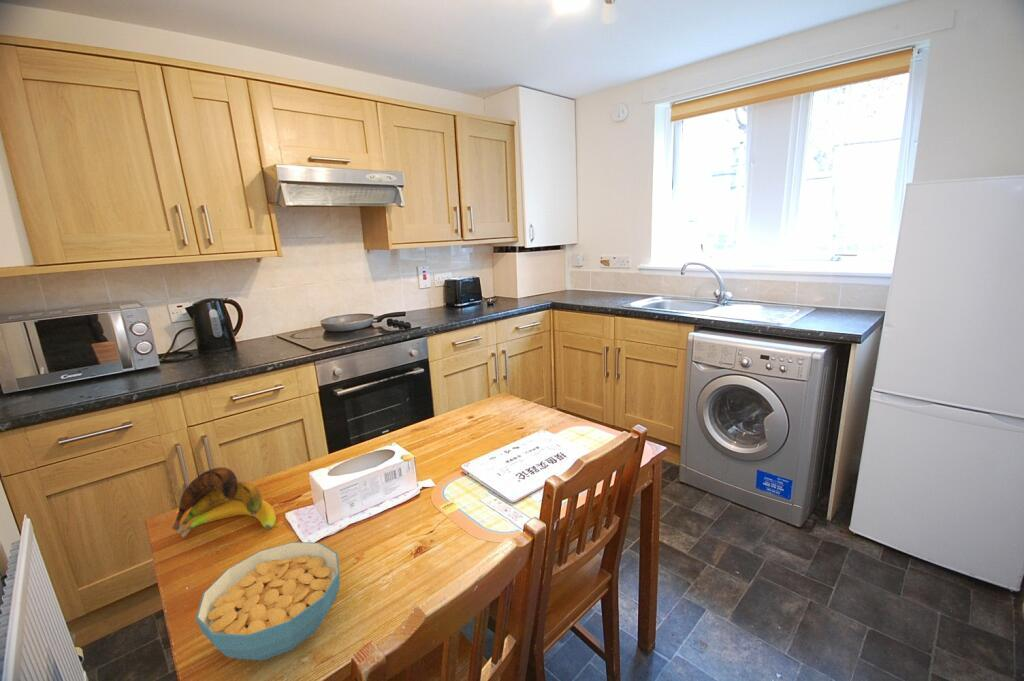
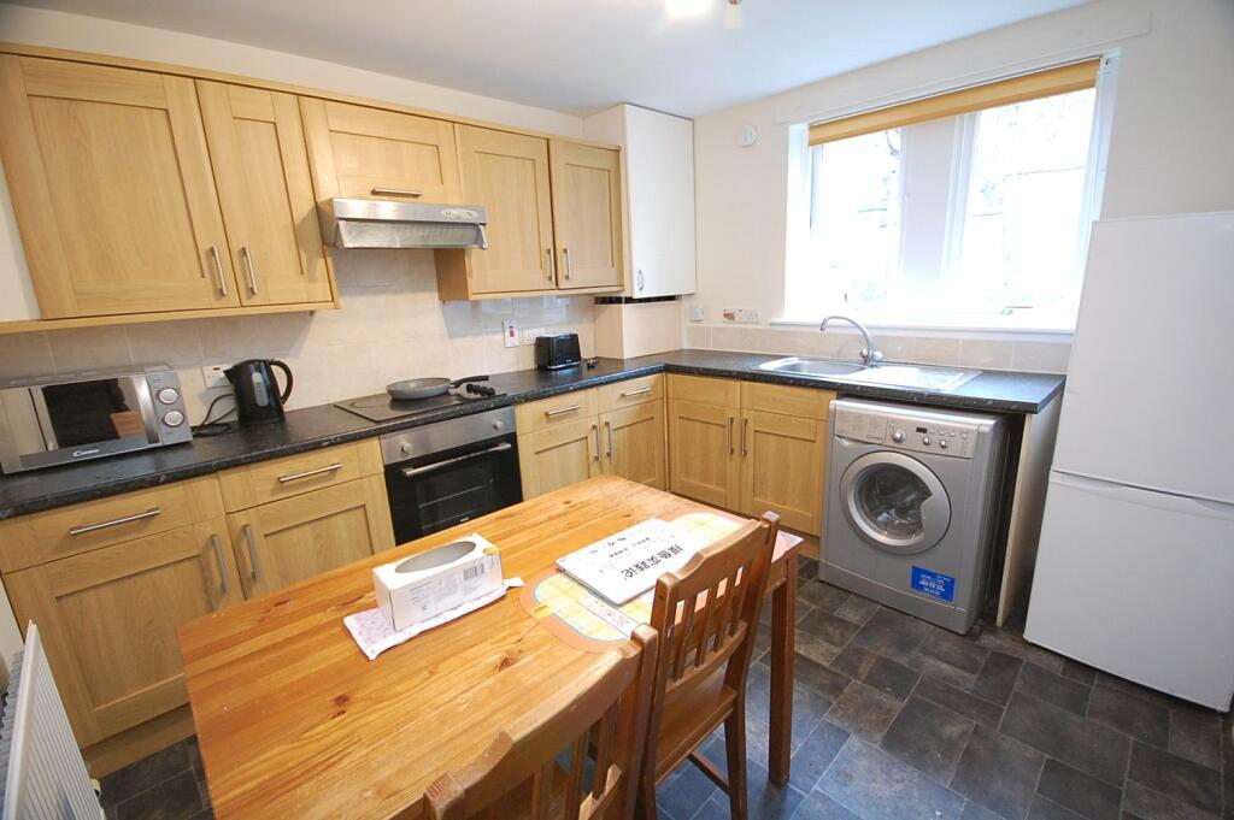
- banana (225, 499)
- cereal bowl (277, 608)
